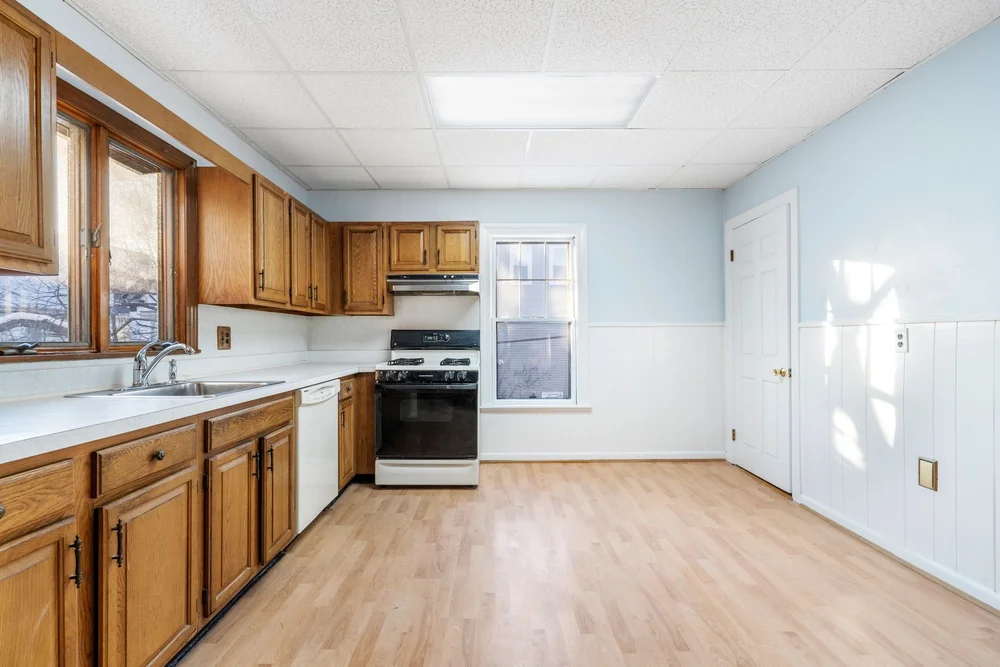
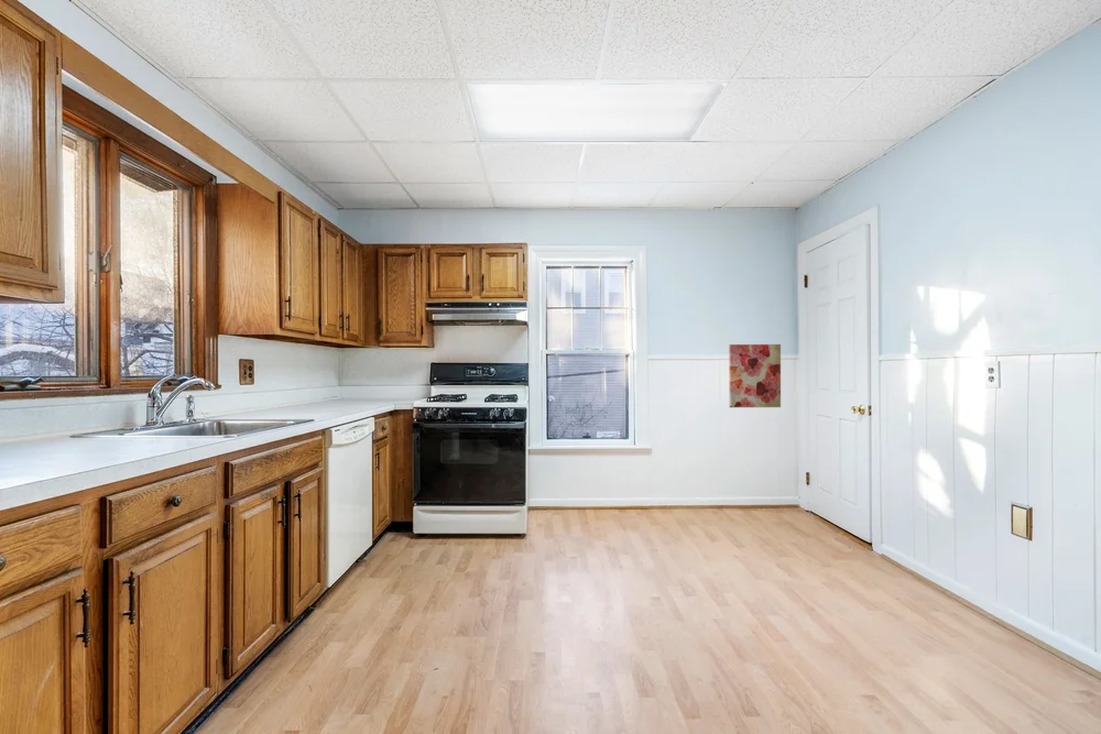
+ wall art (754, 375)
